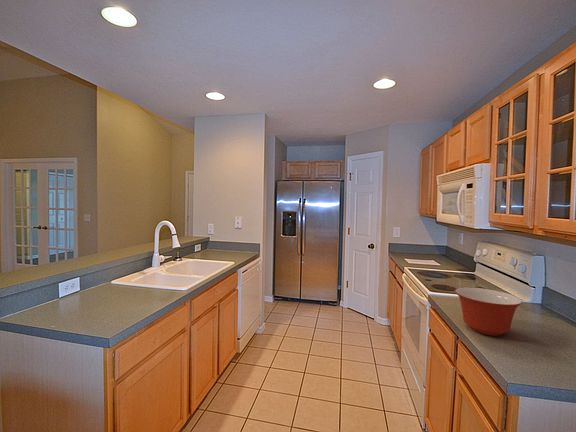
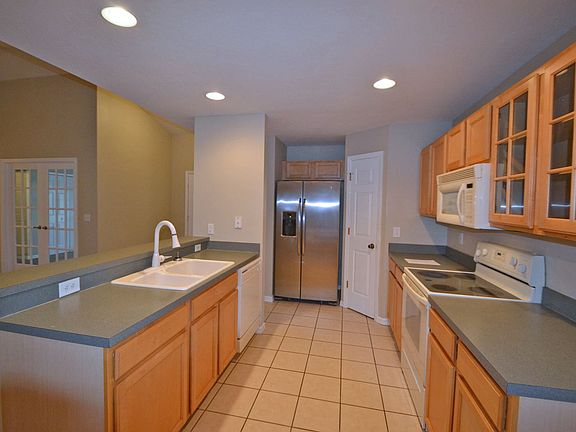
- mixing bowl (486, 312)
